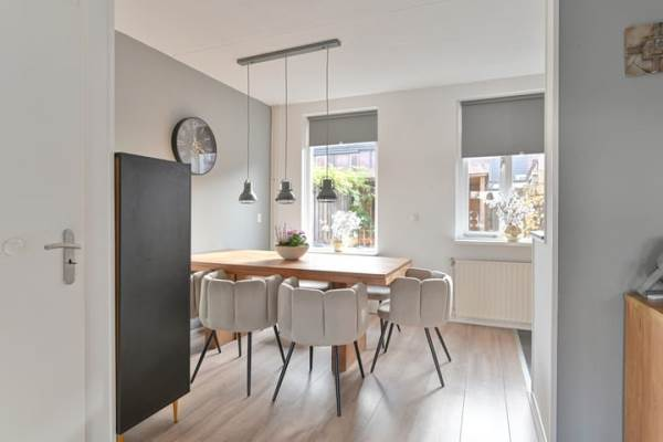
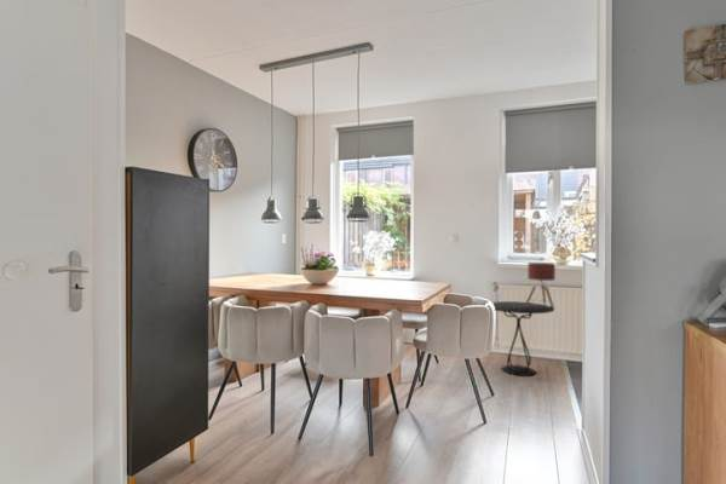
+ table lamp (532, 287)
+ side table (515, 338)
